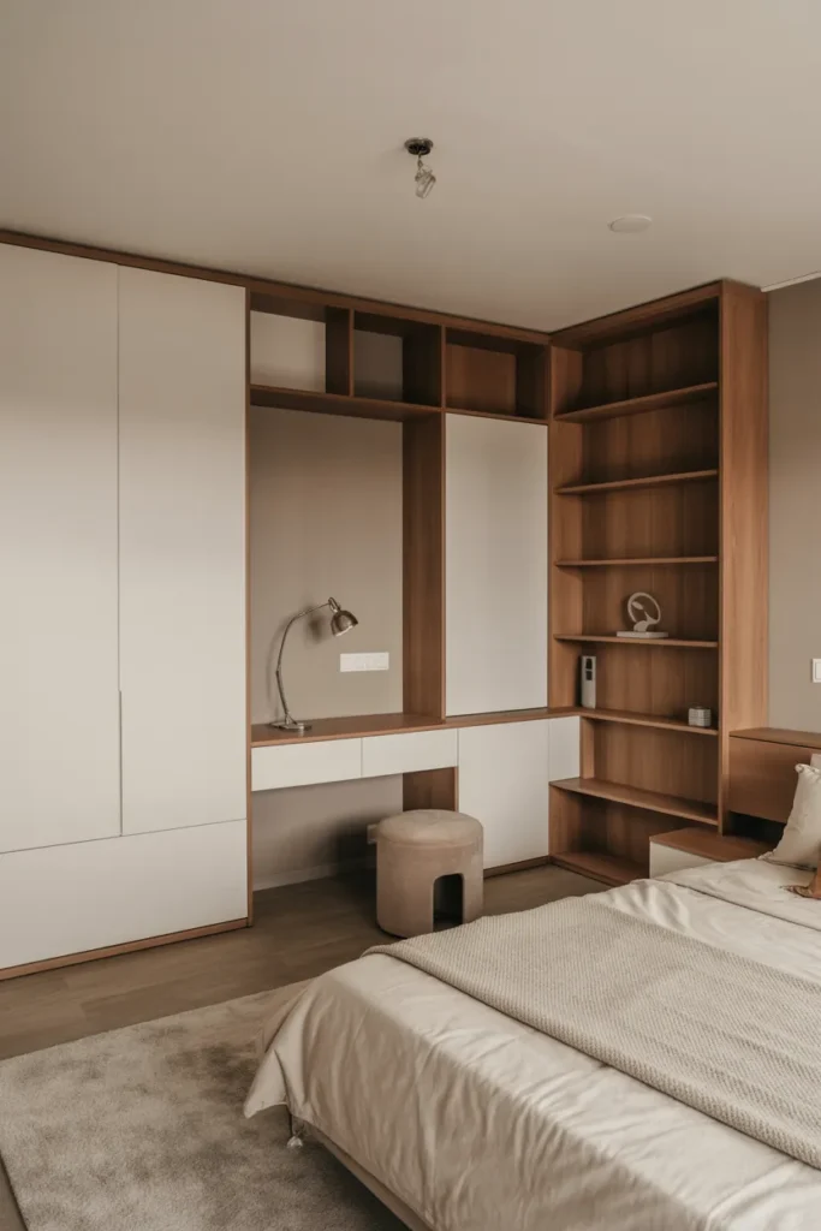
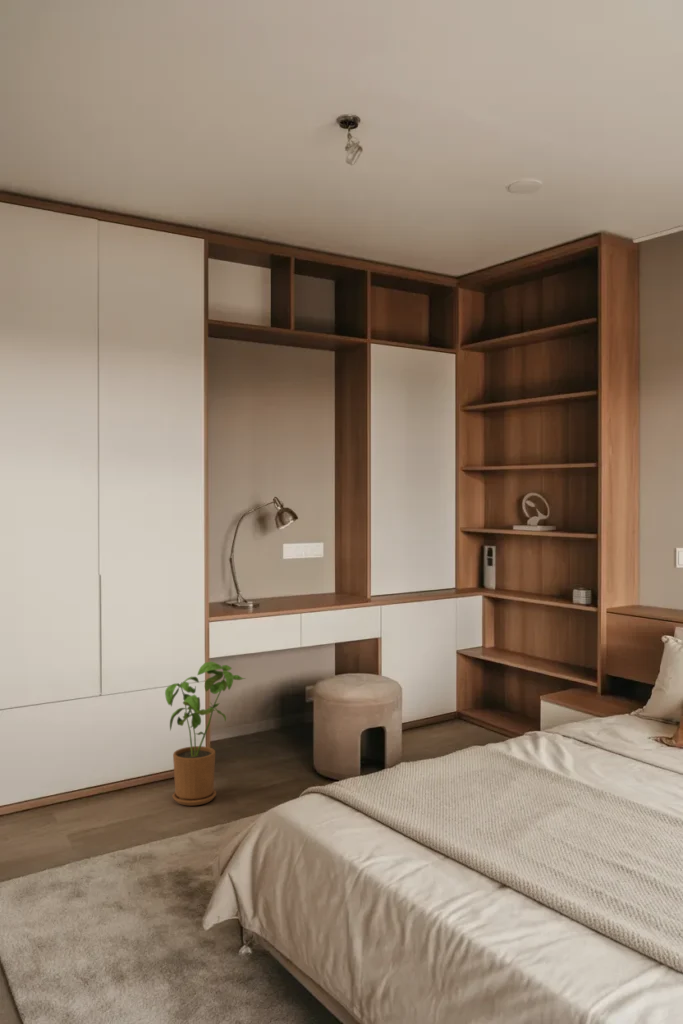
+ house plant (196, 733)
